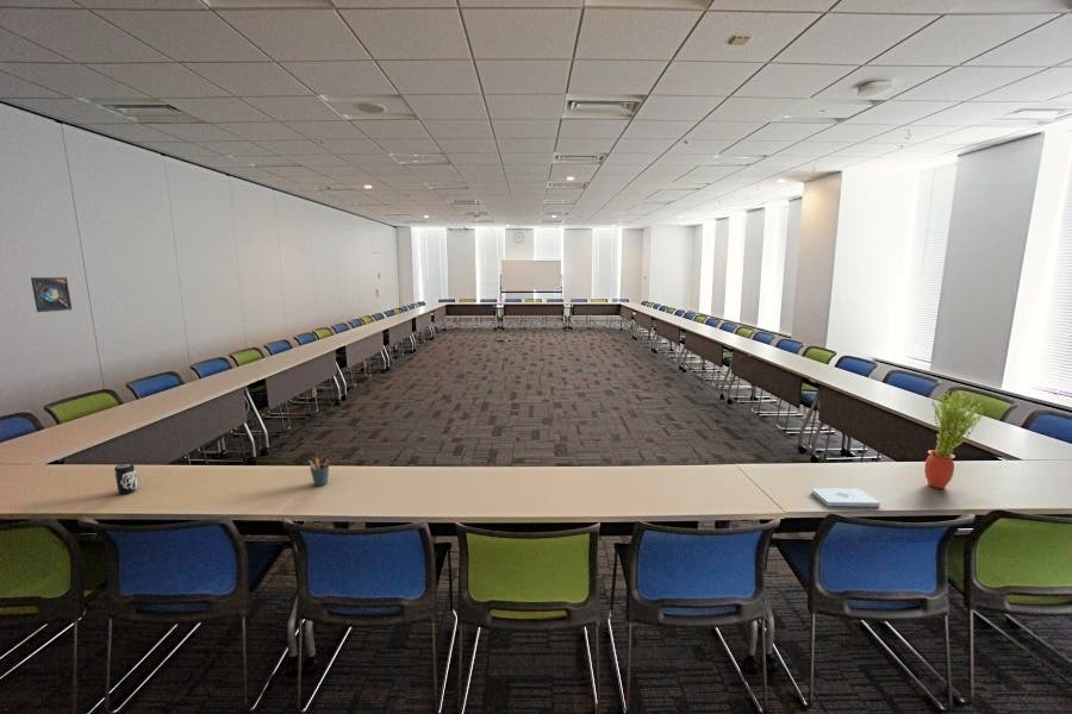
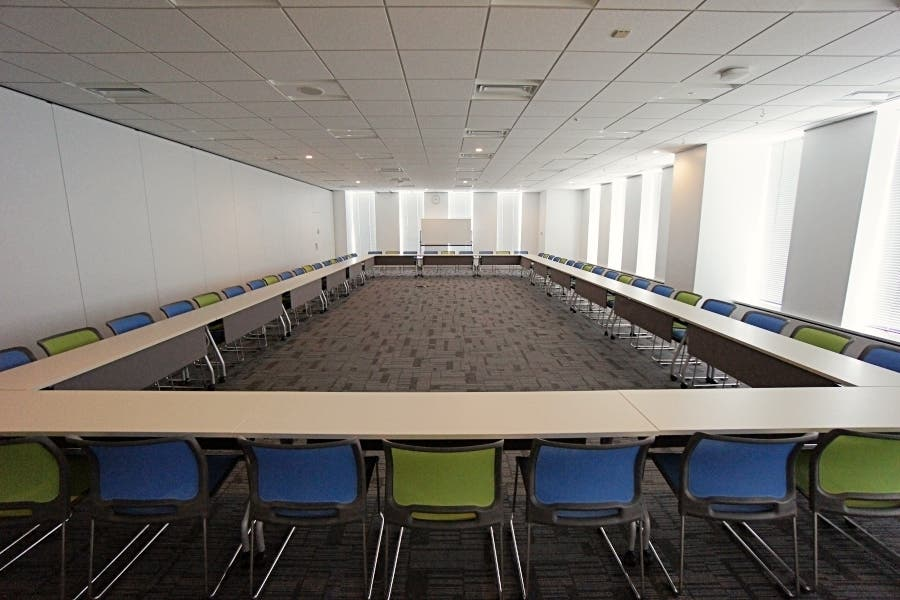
- beverage can (125, 478)
- notepad (843, 496)
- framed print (51, 294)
- pen holder (319, 470)
- potted plant (953, 439)
